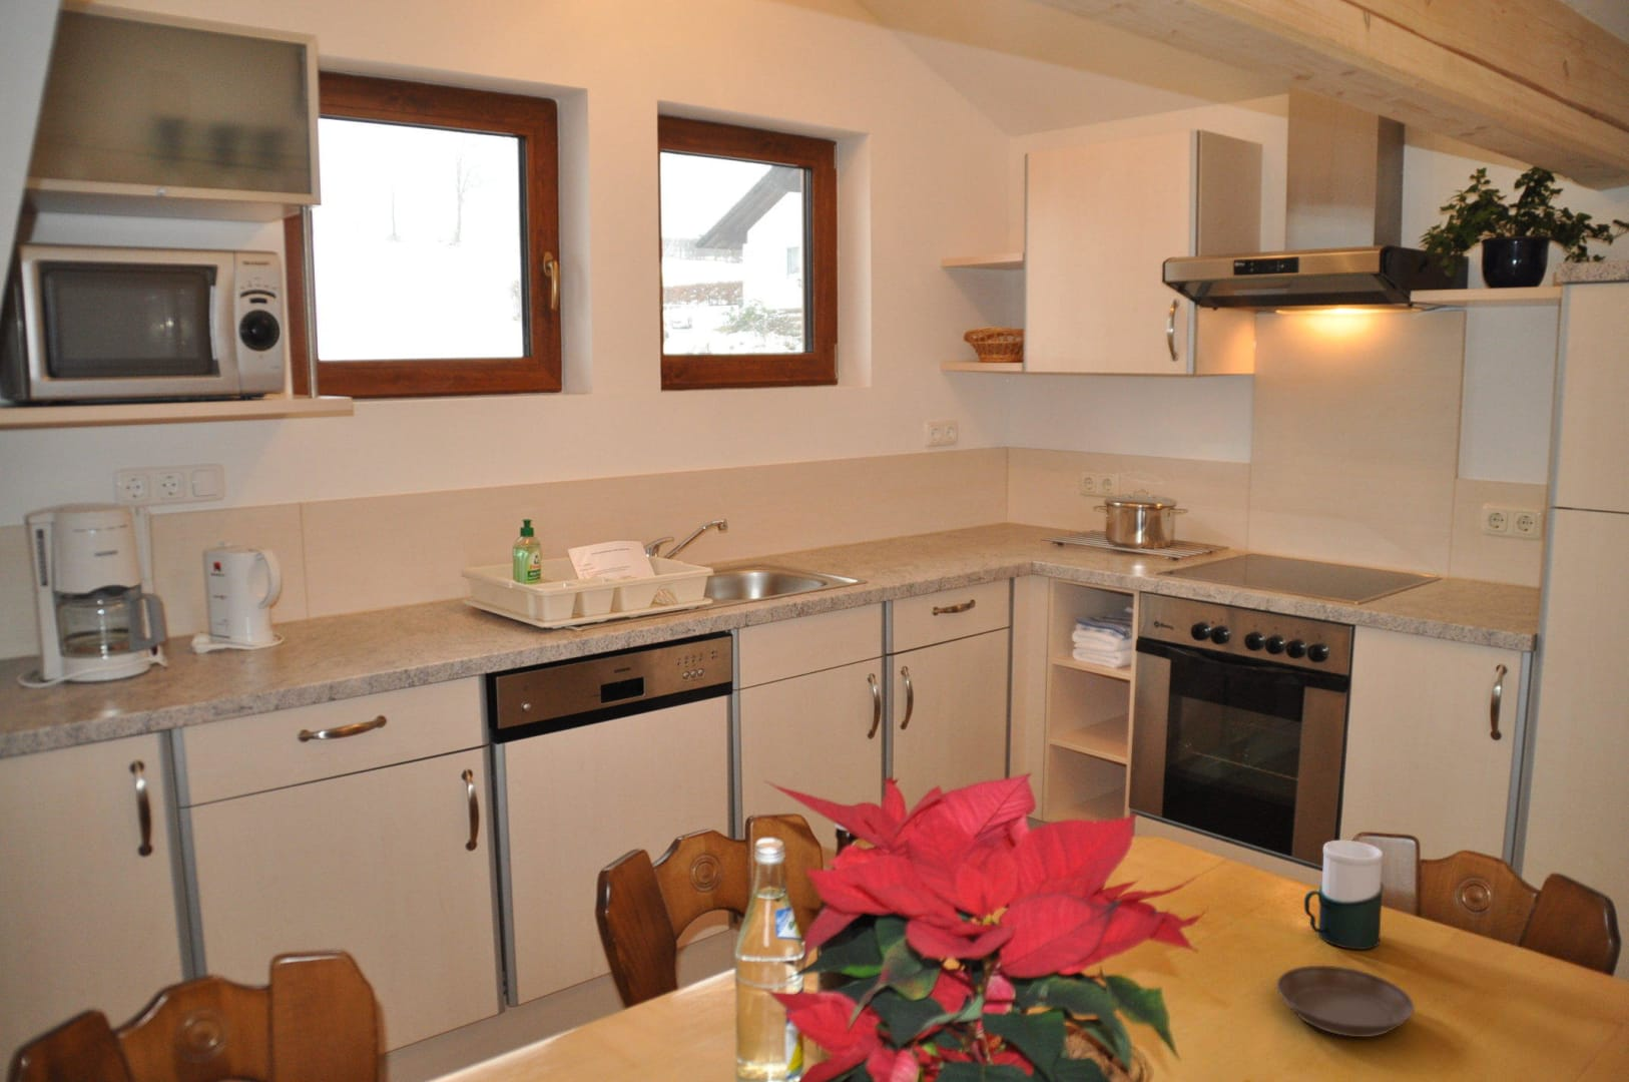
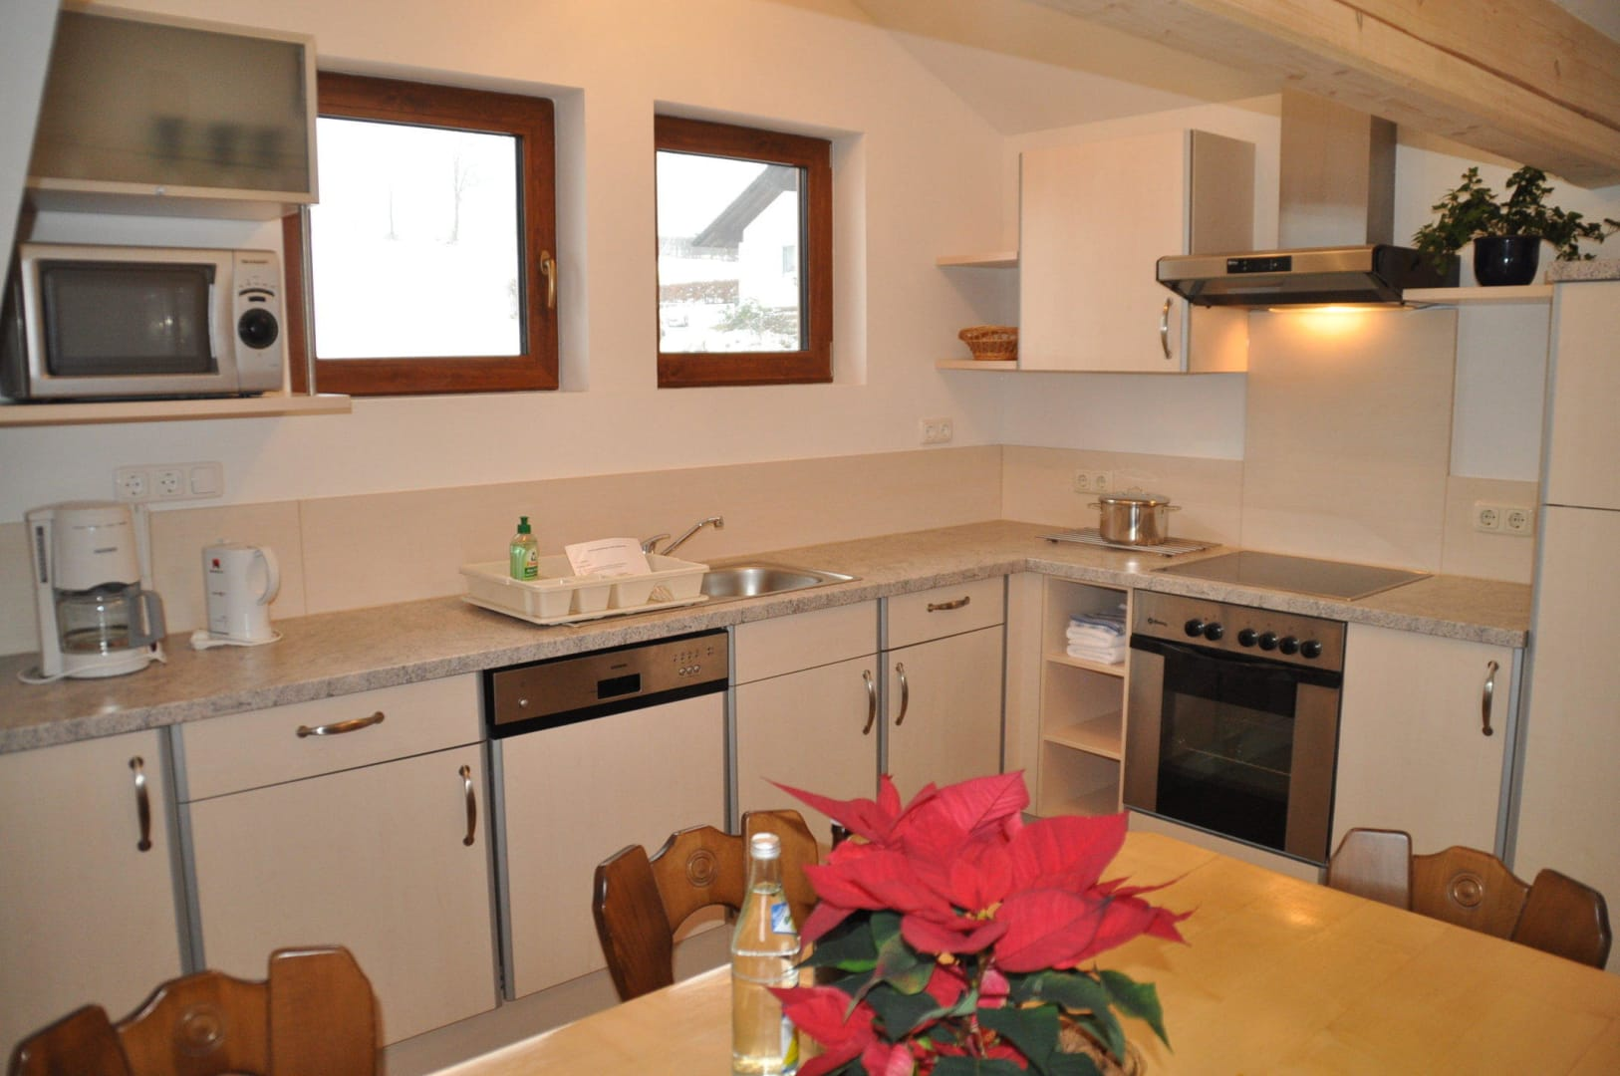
- cup (1340, 895)
- saucer (1344, 1004)
